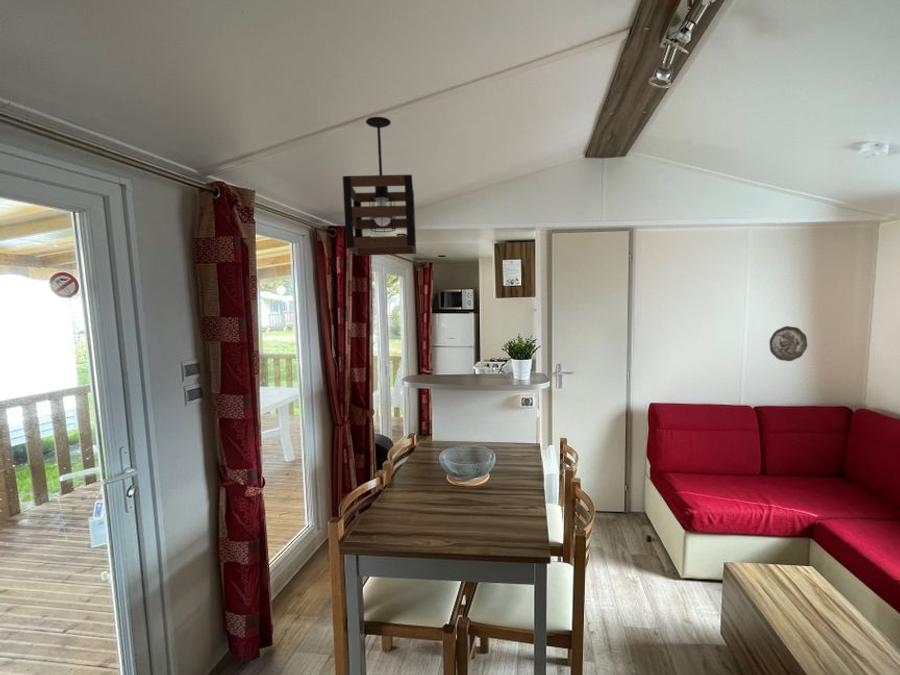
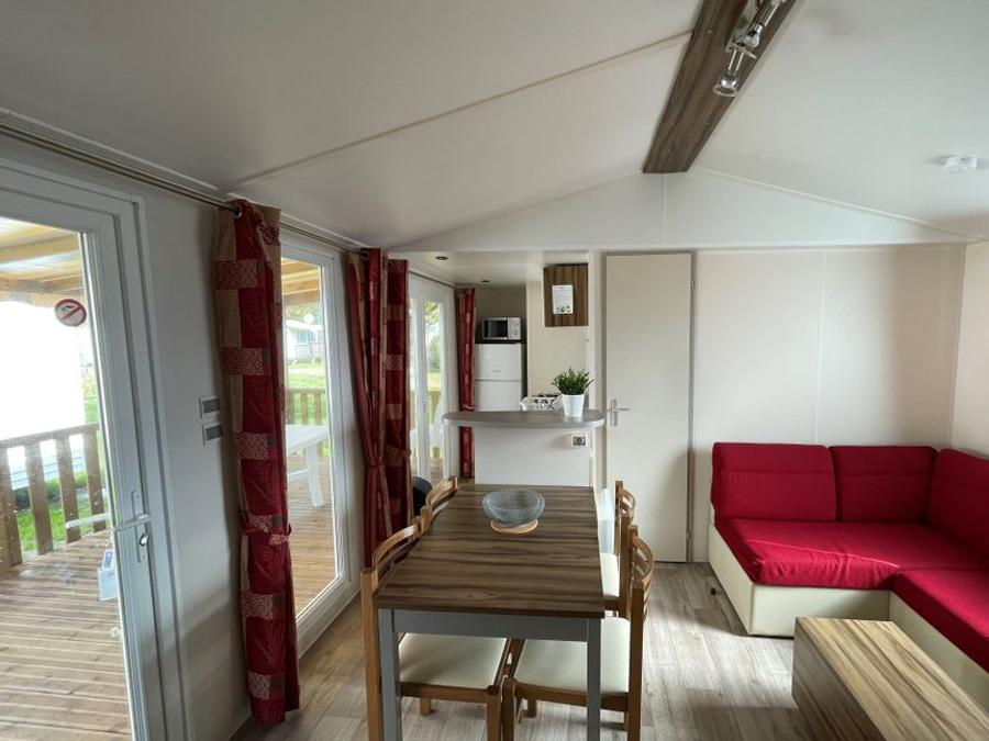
- decorative plate (787, 343)
- pendant light (381, 186)
